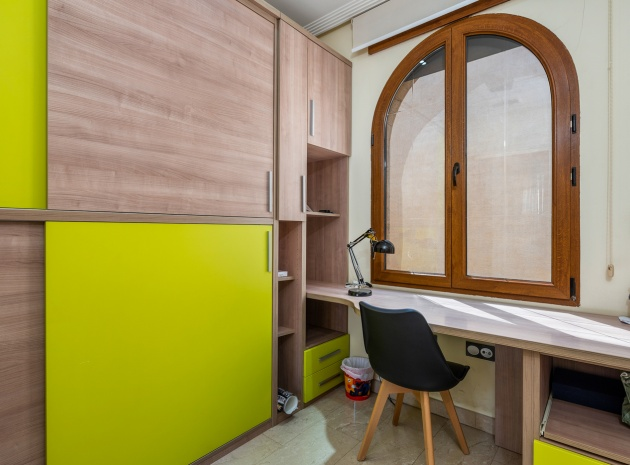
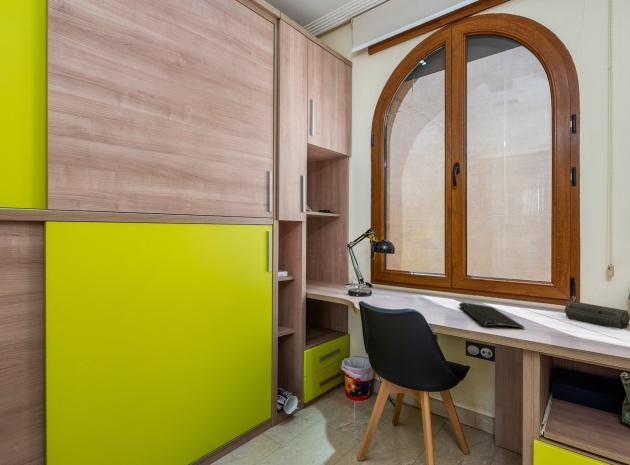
+ speaker (595, 314)
+ keyboard (487, 313)
